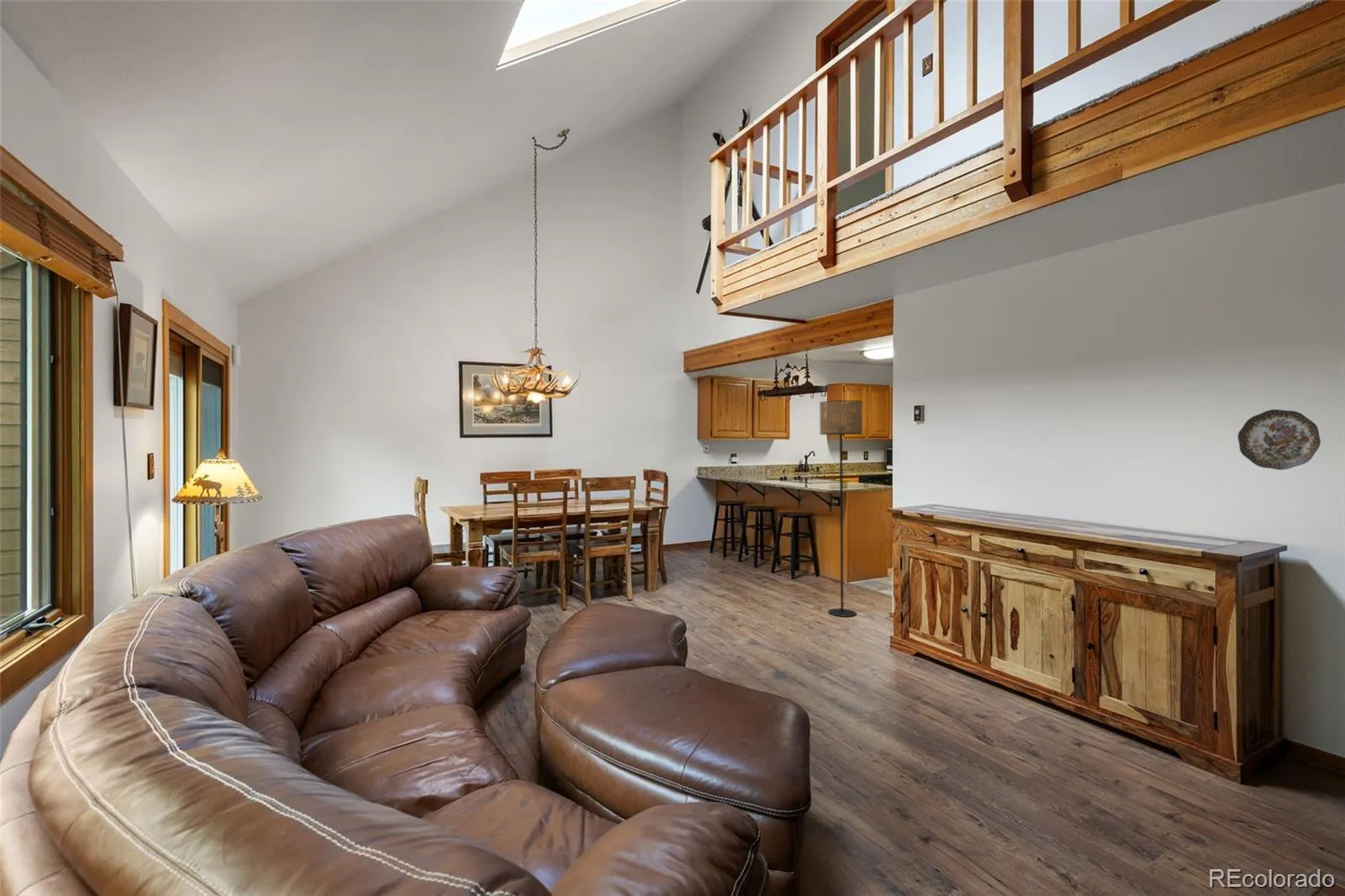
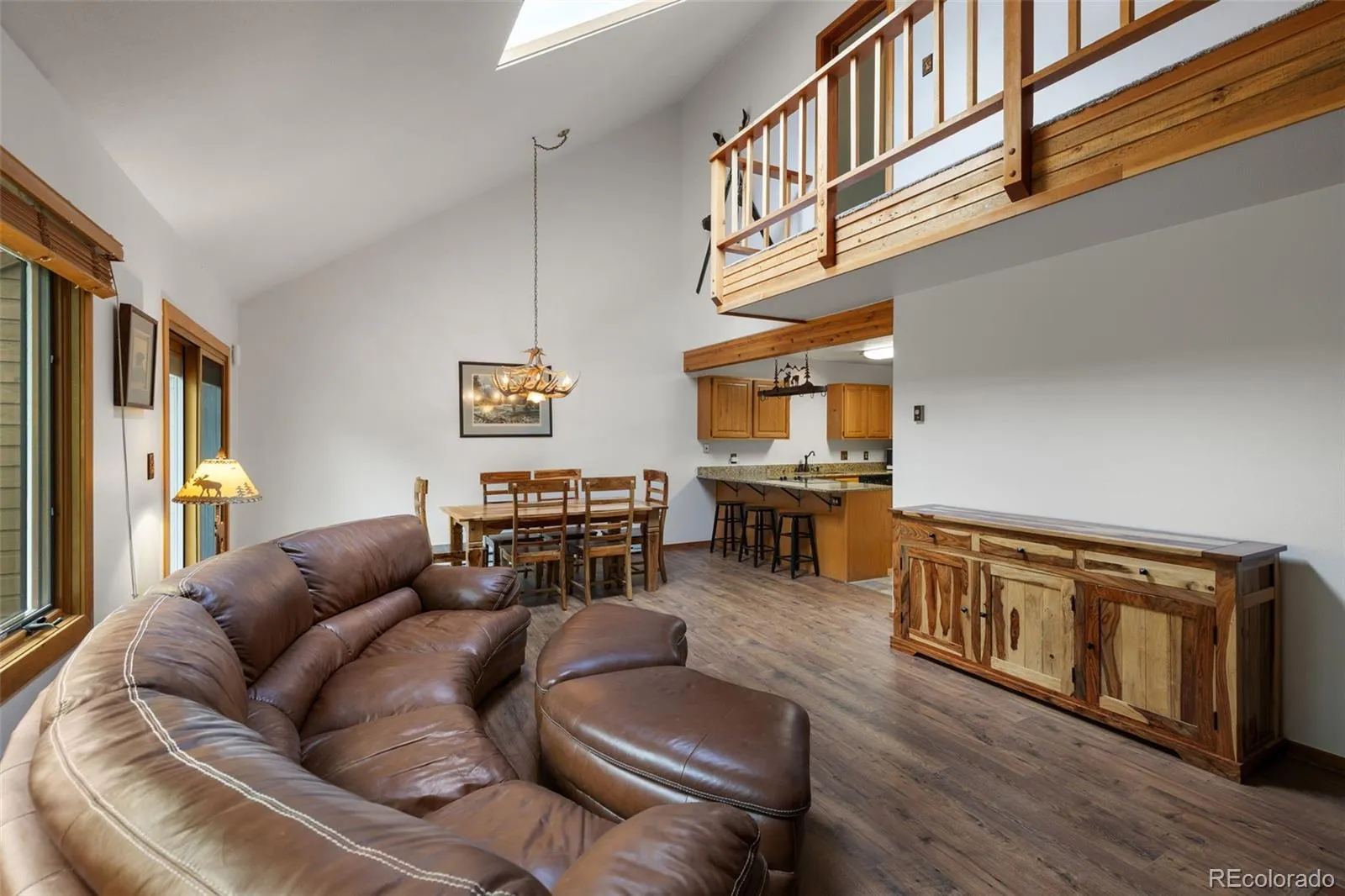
- decorative plate (1278, 439)
- floor lamp (841, 507)
